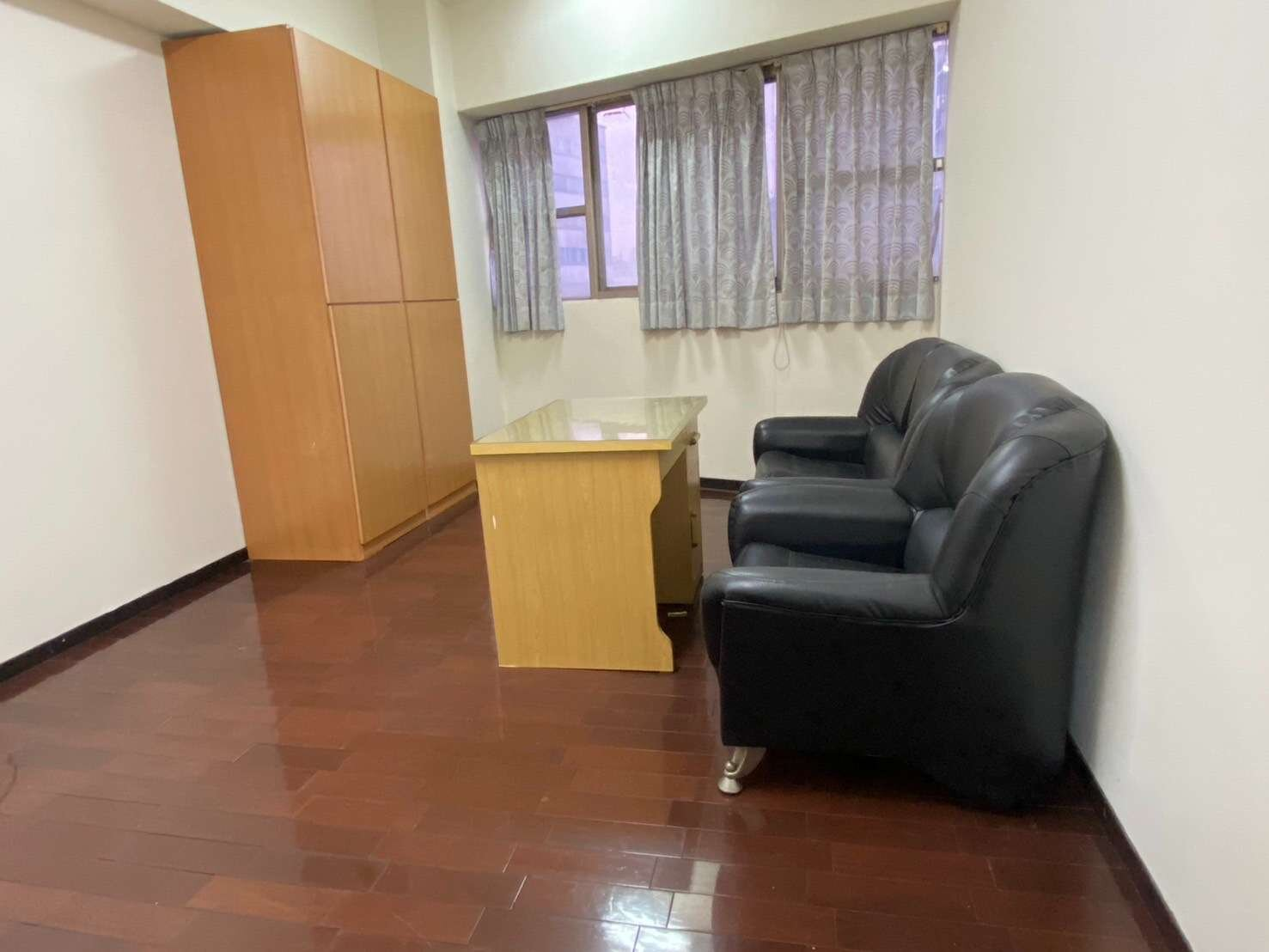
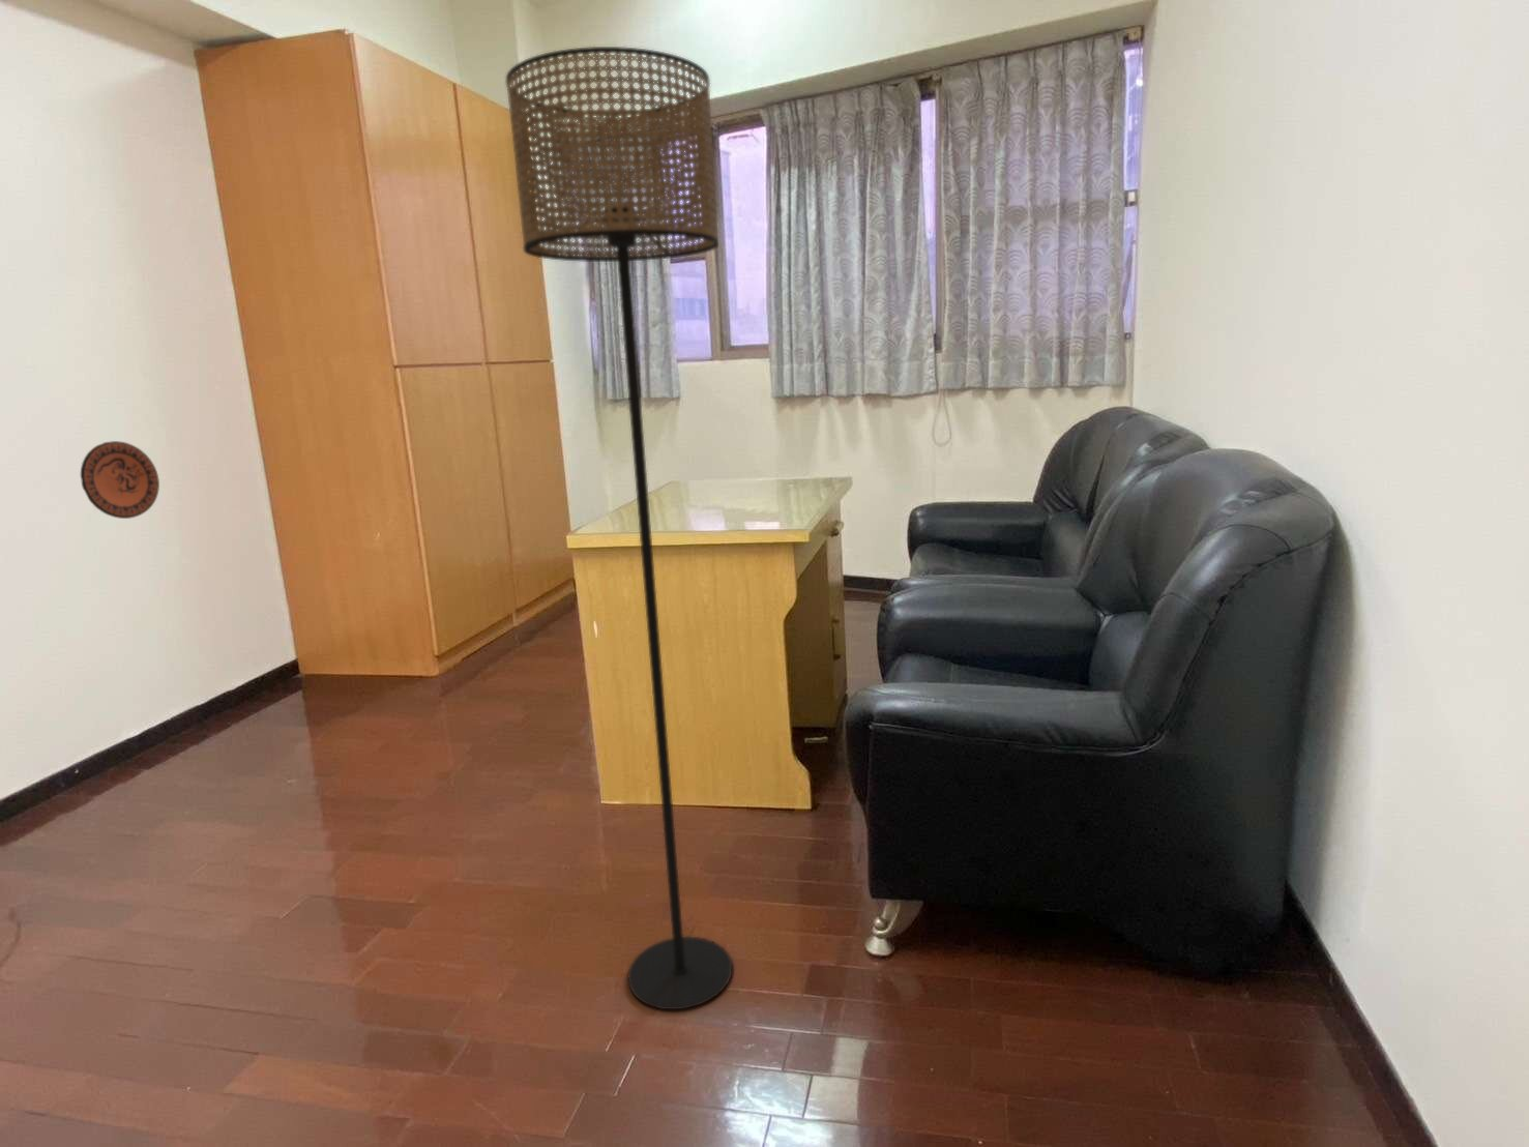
+ decorative plate (120, 480)
+ floor lamp (649, 581)
